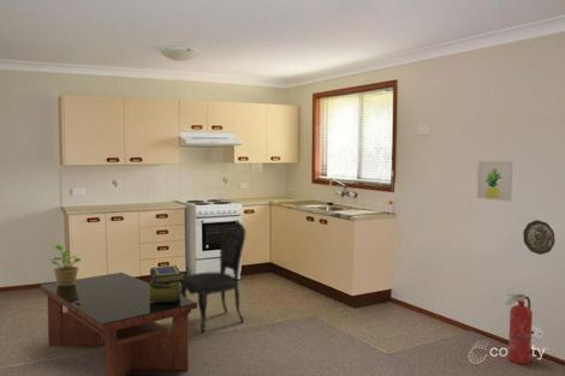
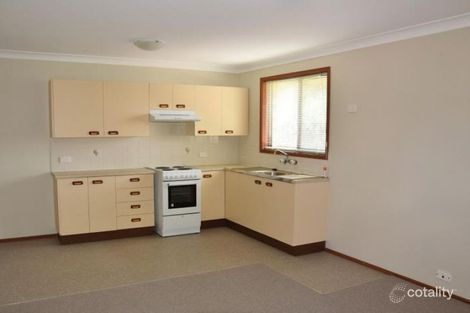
- dining chair (215, 273)
- fire extinguisher (518, 326)
- stack of books (166, 284)
- potted plant (66, 265)
- decorative plate (539, 237)
- coffee table (114, 324)
- wall art (494, 180)
